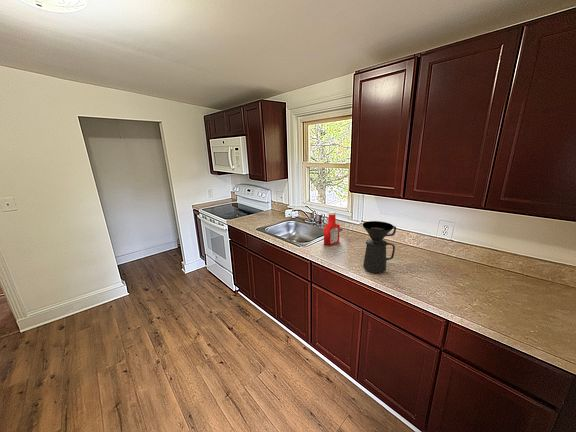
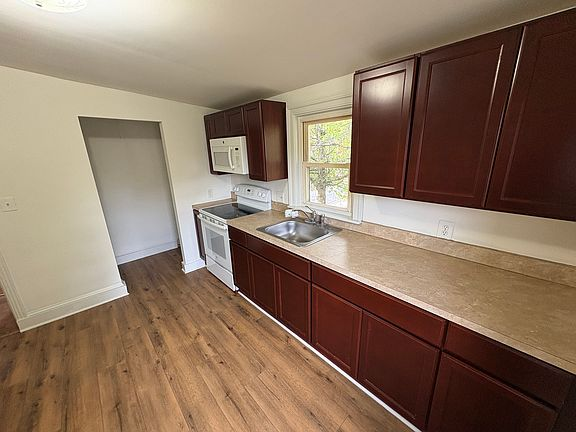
- coffee maker (376, 247)
- soap bottle (331, 227)
